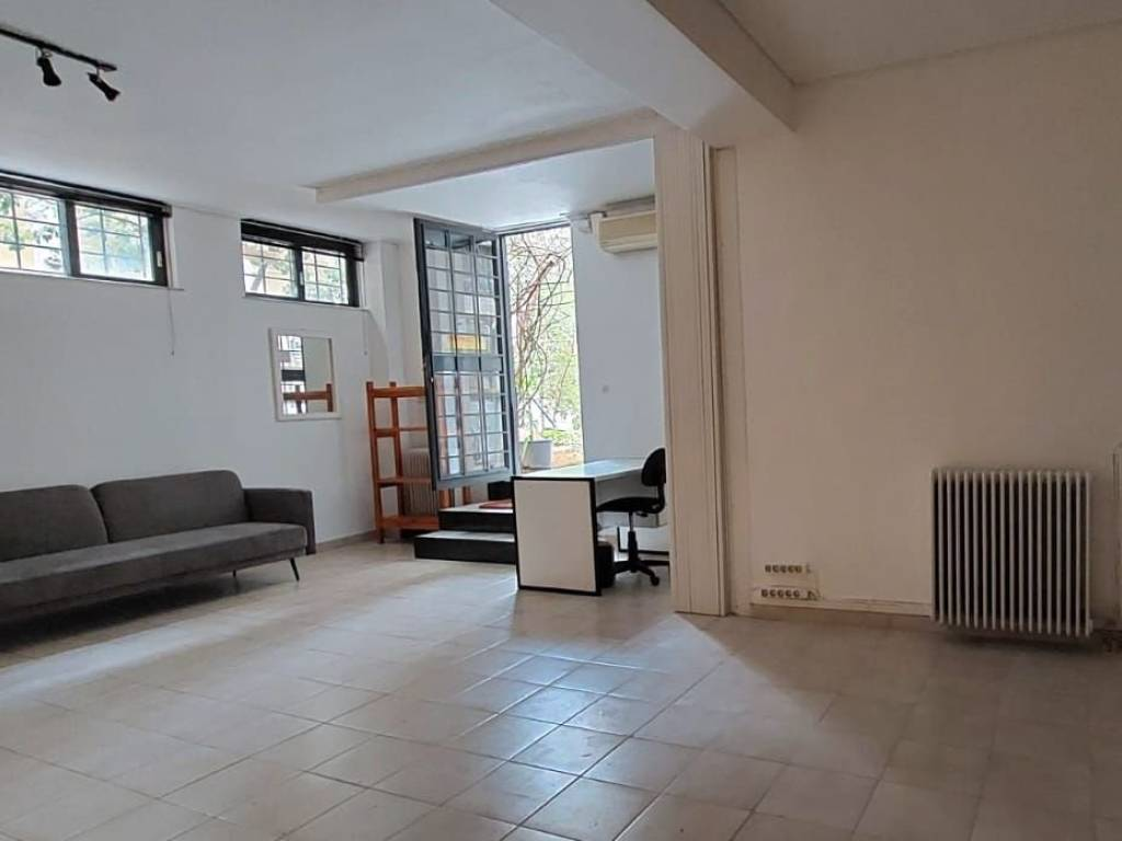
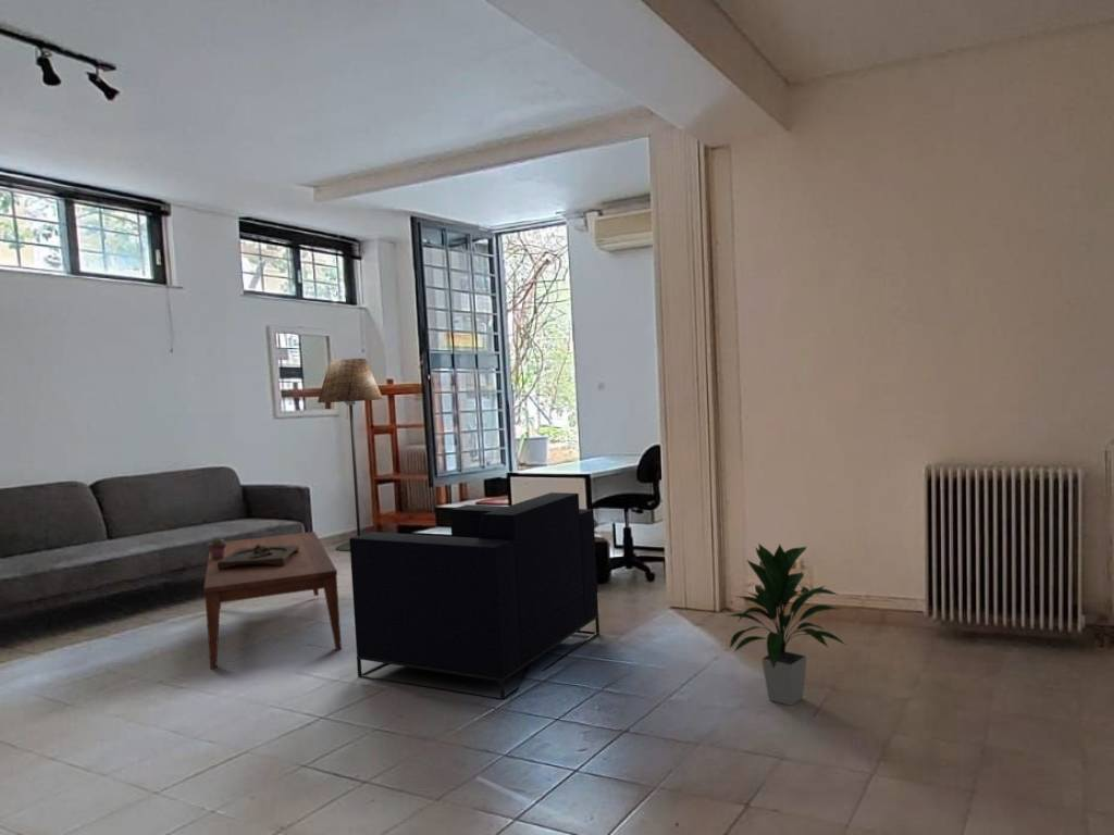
+ coffee table (270, 591)
+ wooden tray (260, 551)
+ potted succulent (216, 547)
+ floor lamp (354, 453)
+ armchair (481, 578)
+ indoor plant (779, 618)
